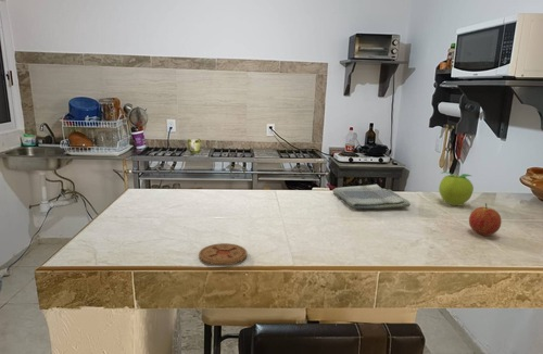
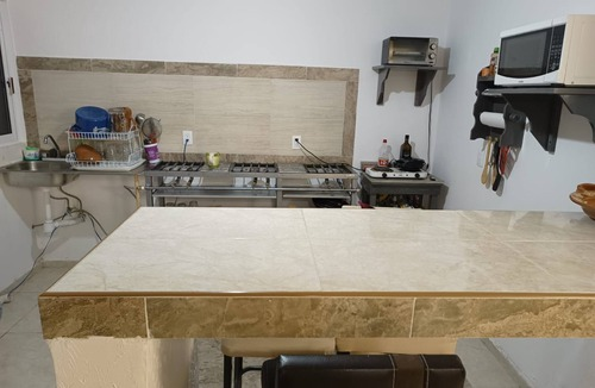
- fruit (484, 218)
- coaster (223, 253)
- dish towel (369, 195)
- fruit (455, 188)
